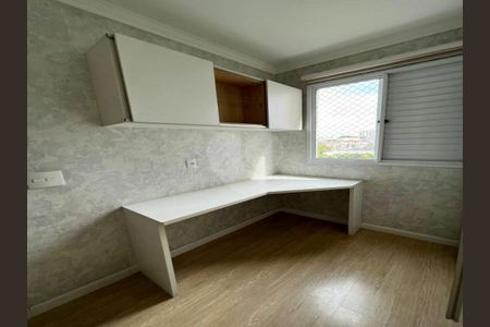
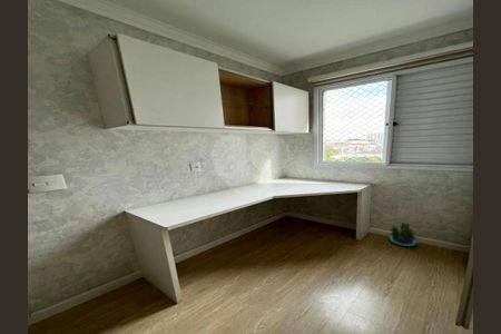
+ potted plant (404, 233)
